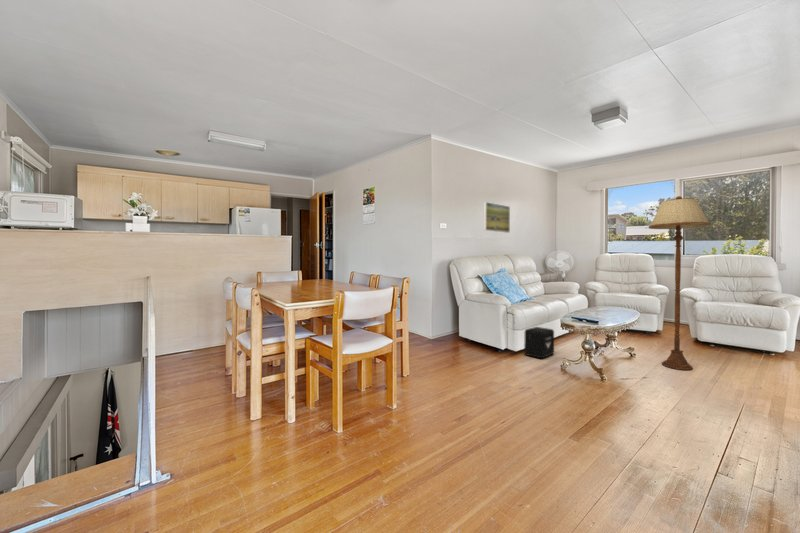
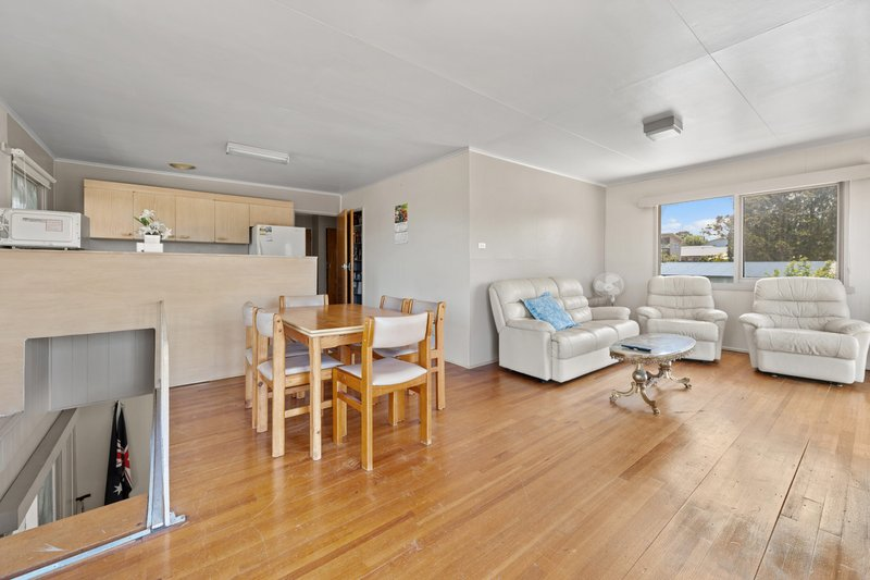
- floor lamp (677, 281)
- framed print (497, 218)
- air purifier (539, 342)
